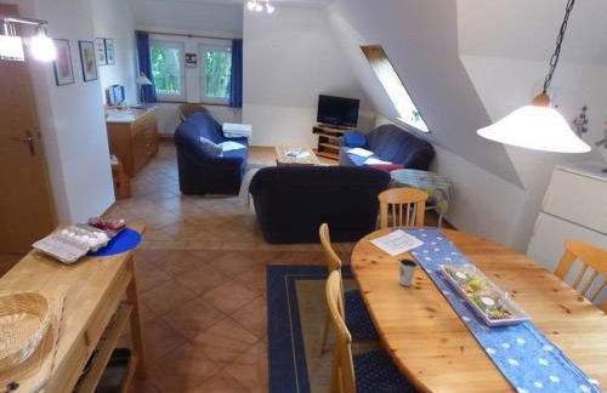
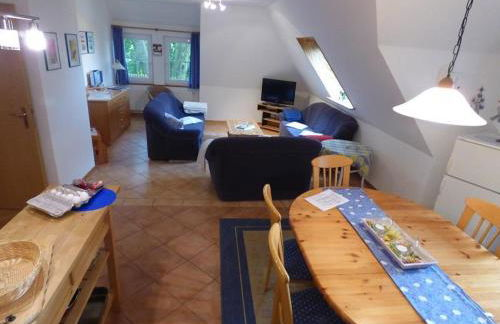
- dixie cup (407, 272)
